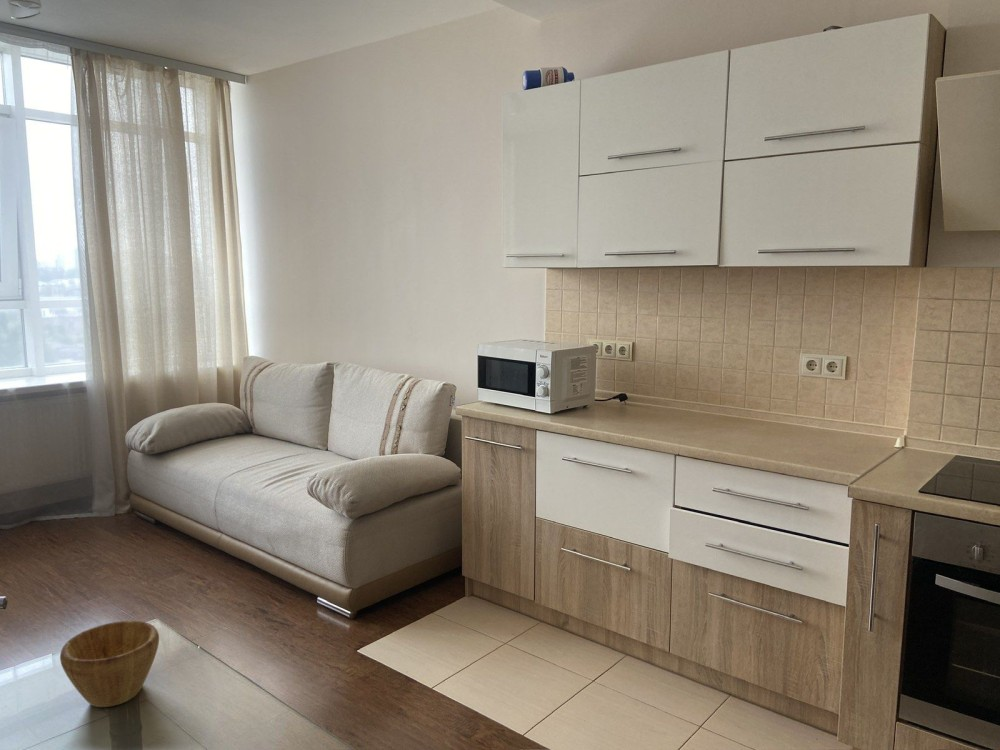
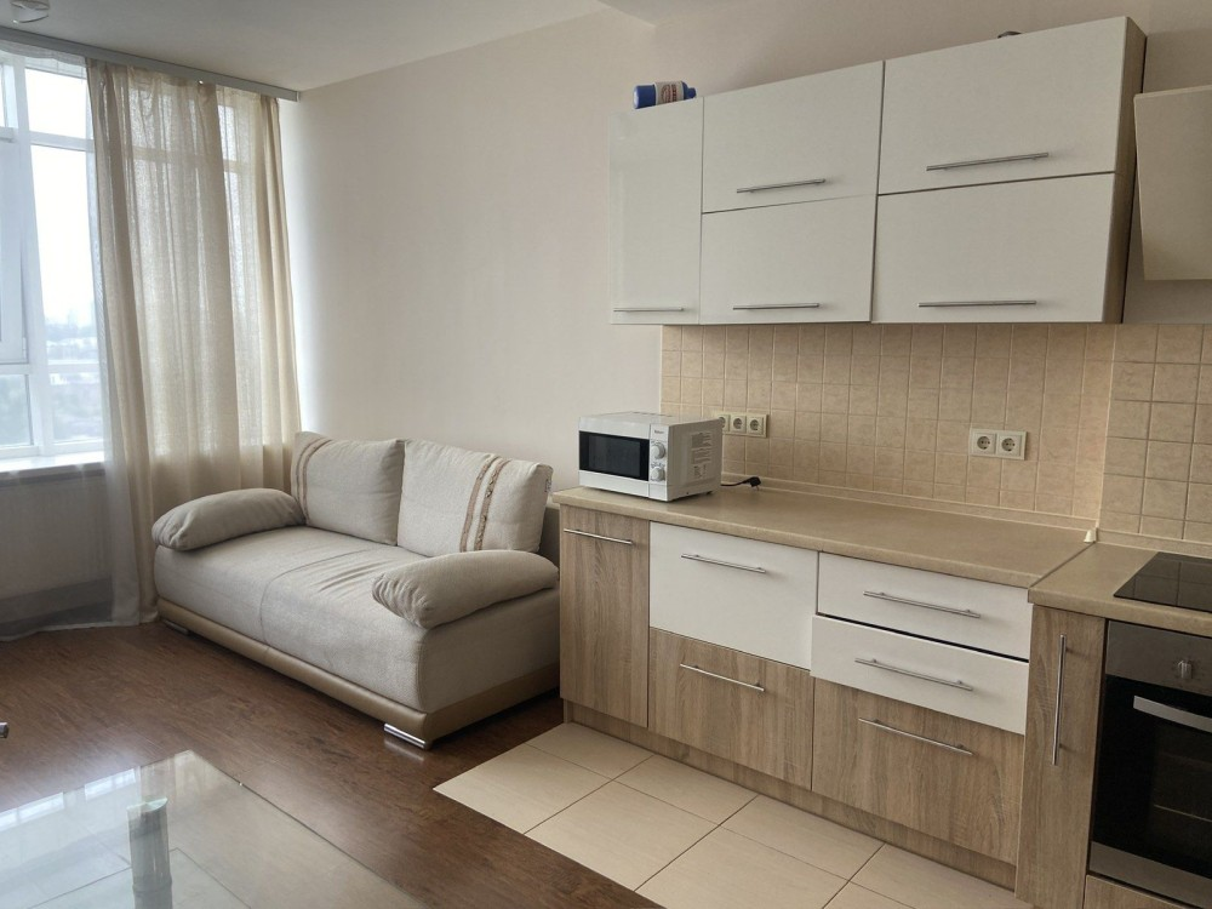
- bowl (112, 667)
